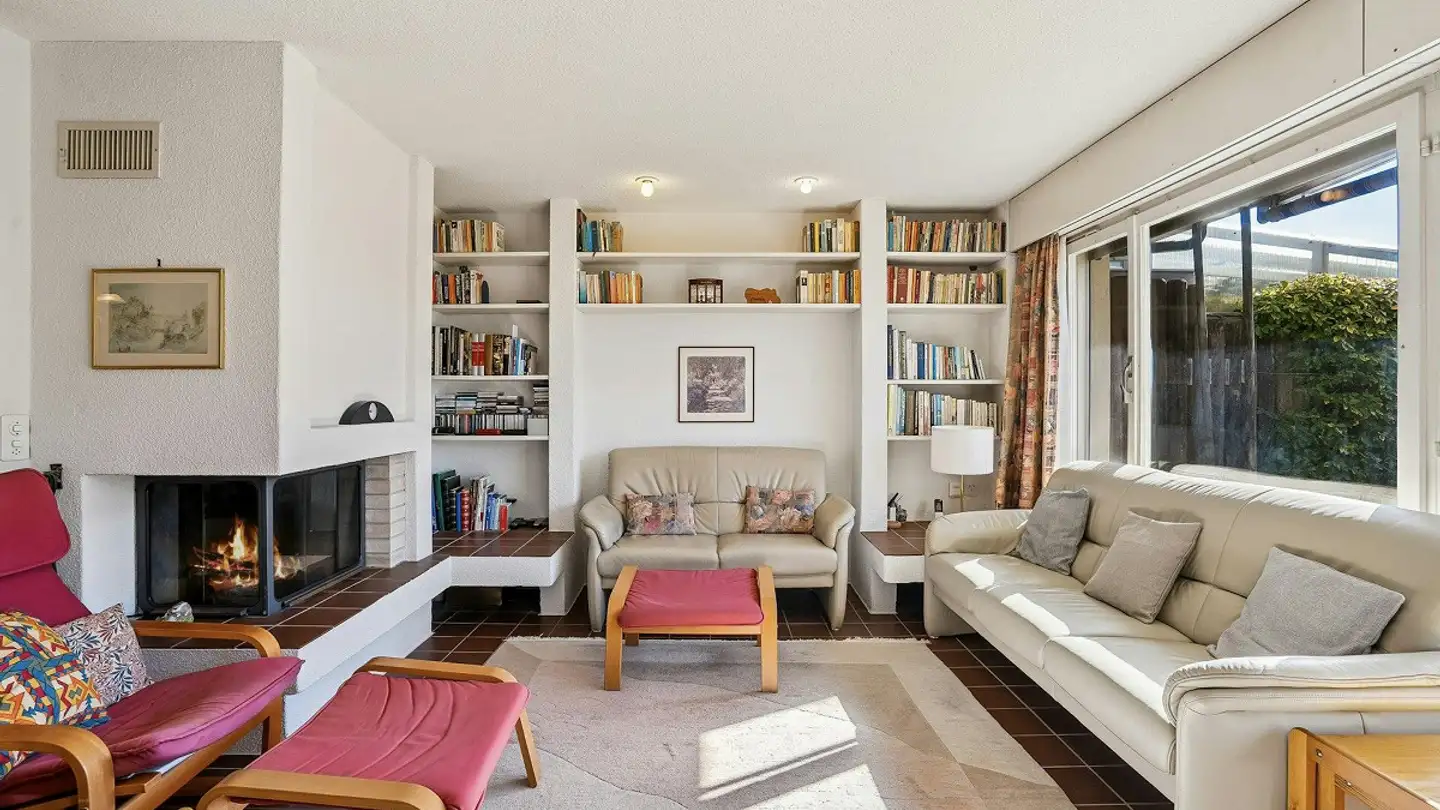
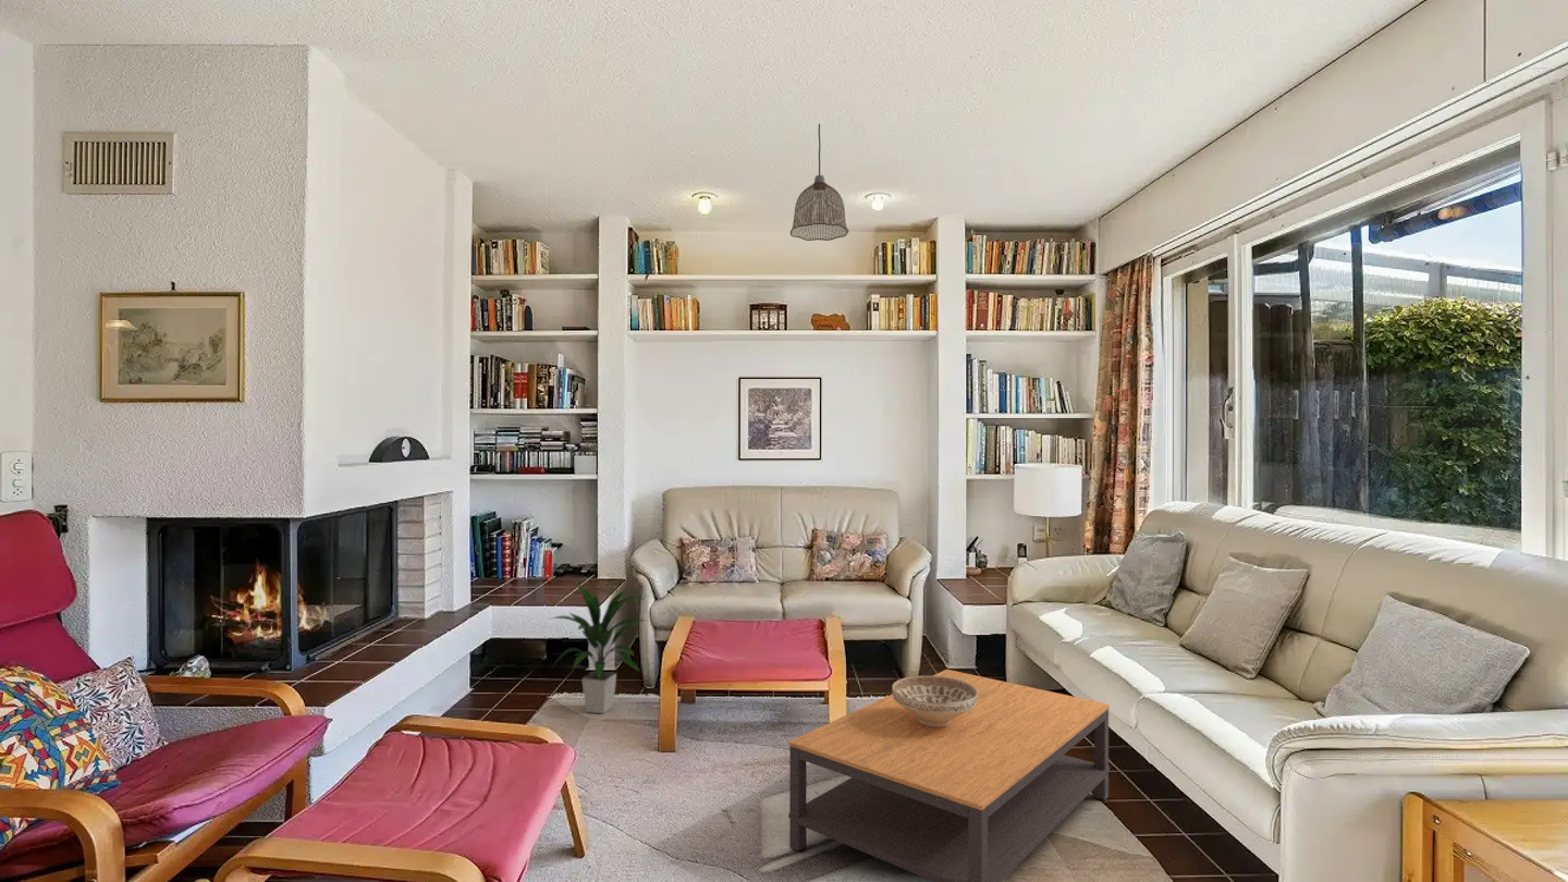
+ indoor plant (603, 645)
+ decorative bowl (934, 705)
+ pendant lamp (819, 179)
+ coffee table (959, 771)
